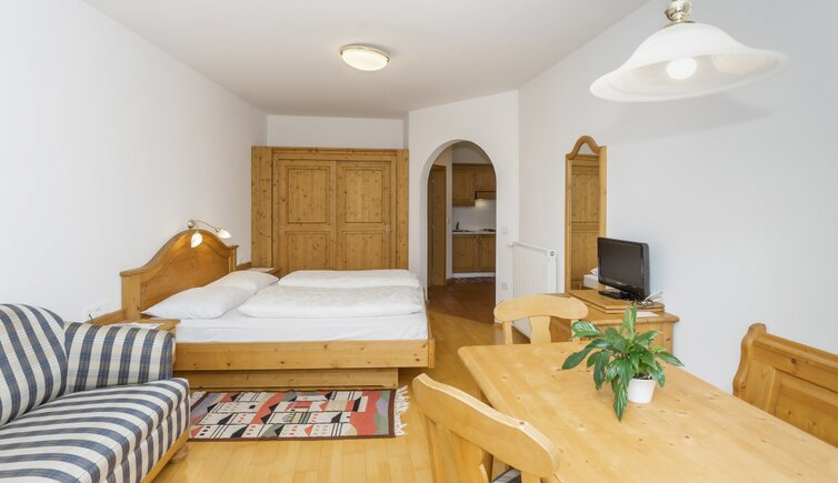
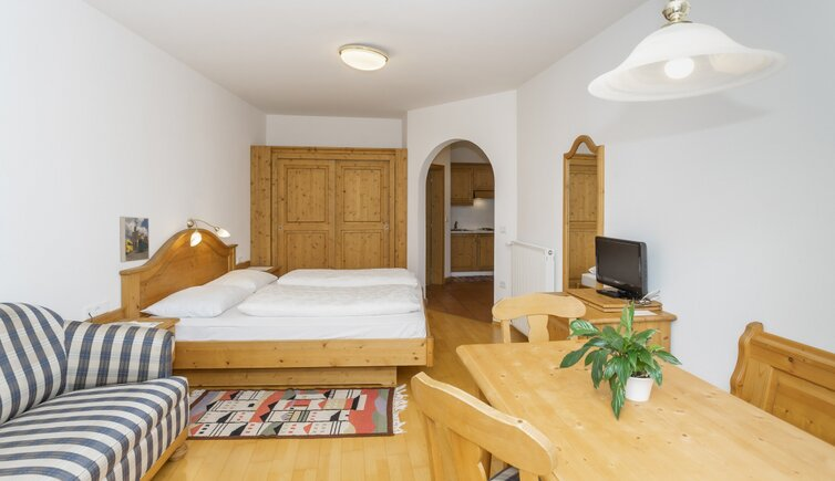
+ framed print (135, 239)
